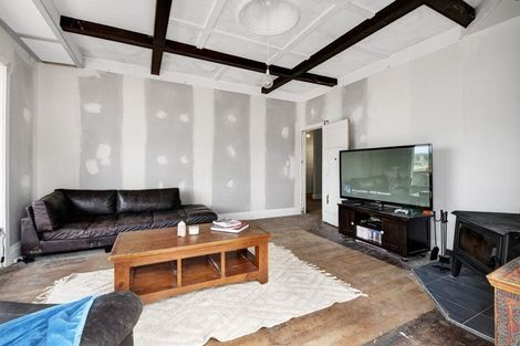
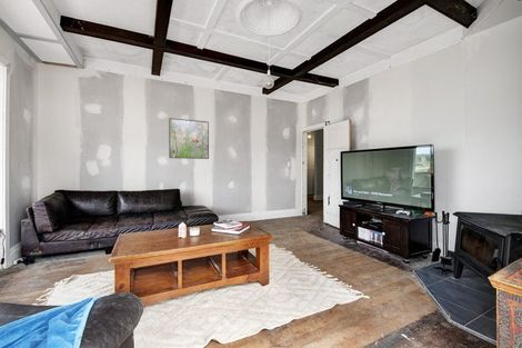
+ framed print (189, 139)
